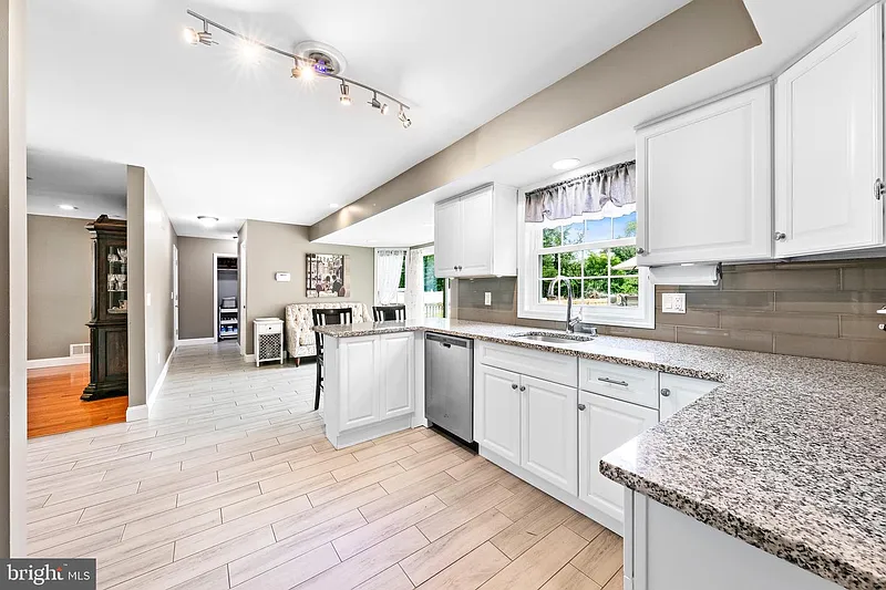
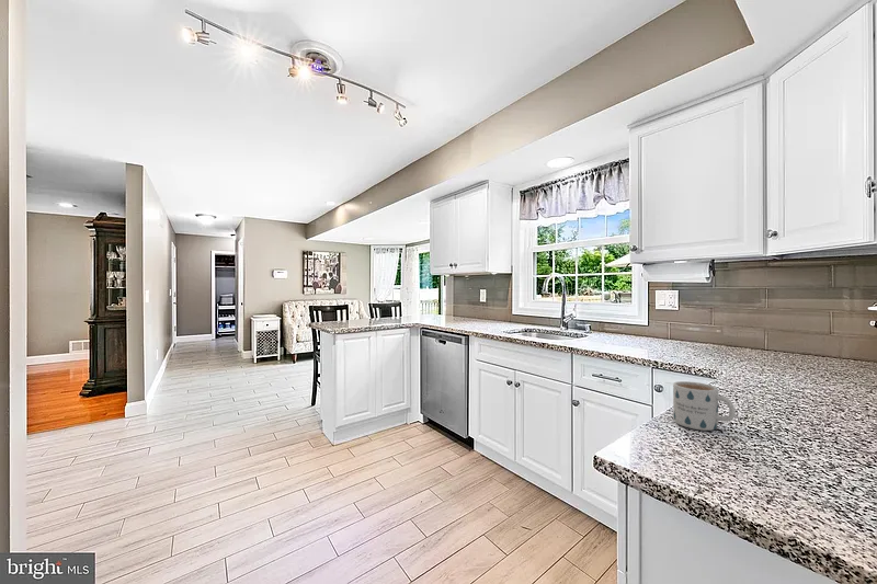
+ mug (703, 406)
